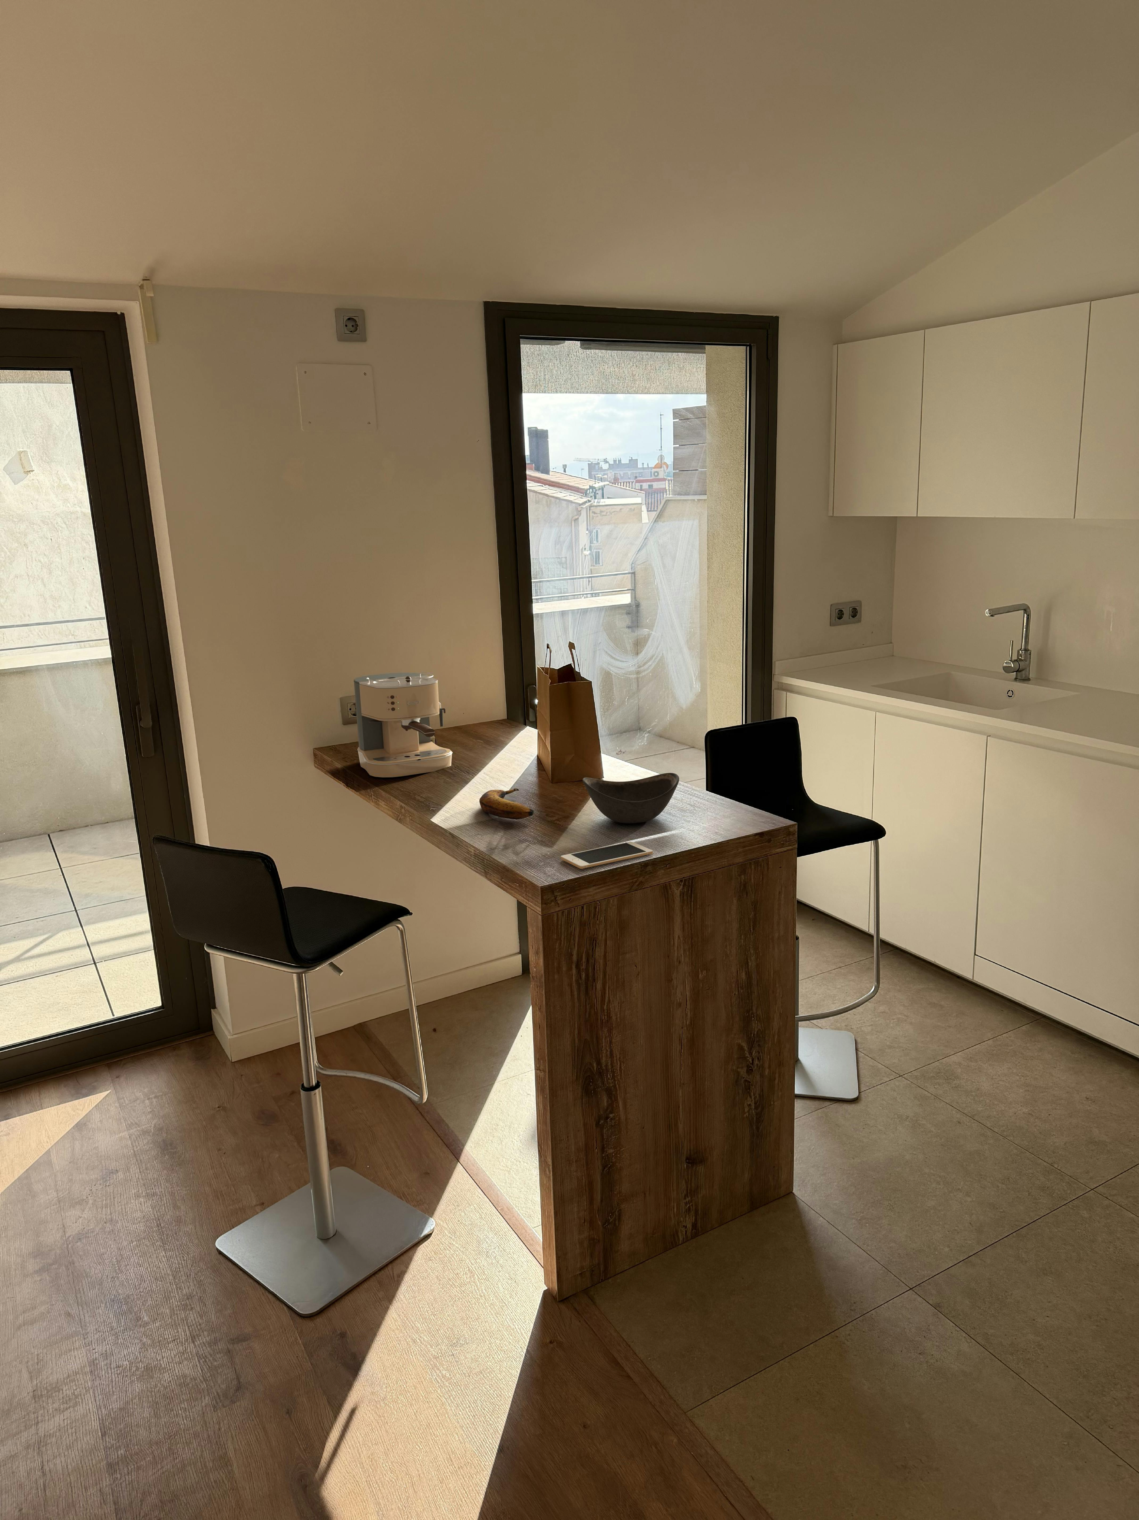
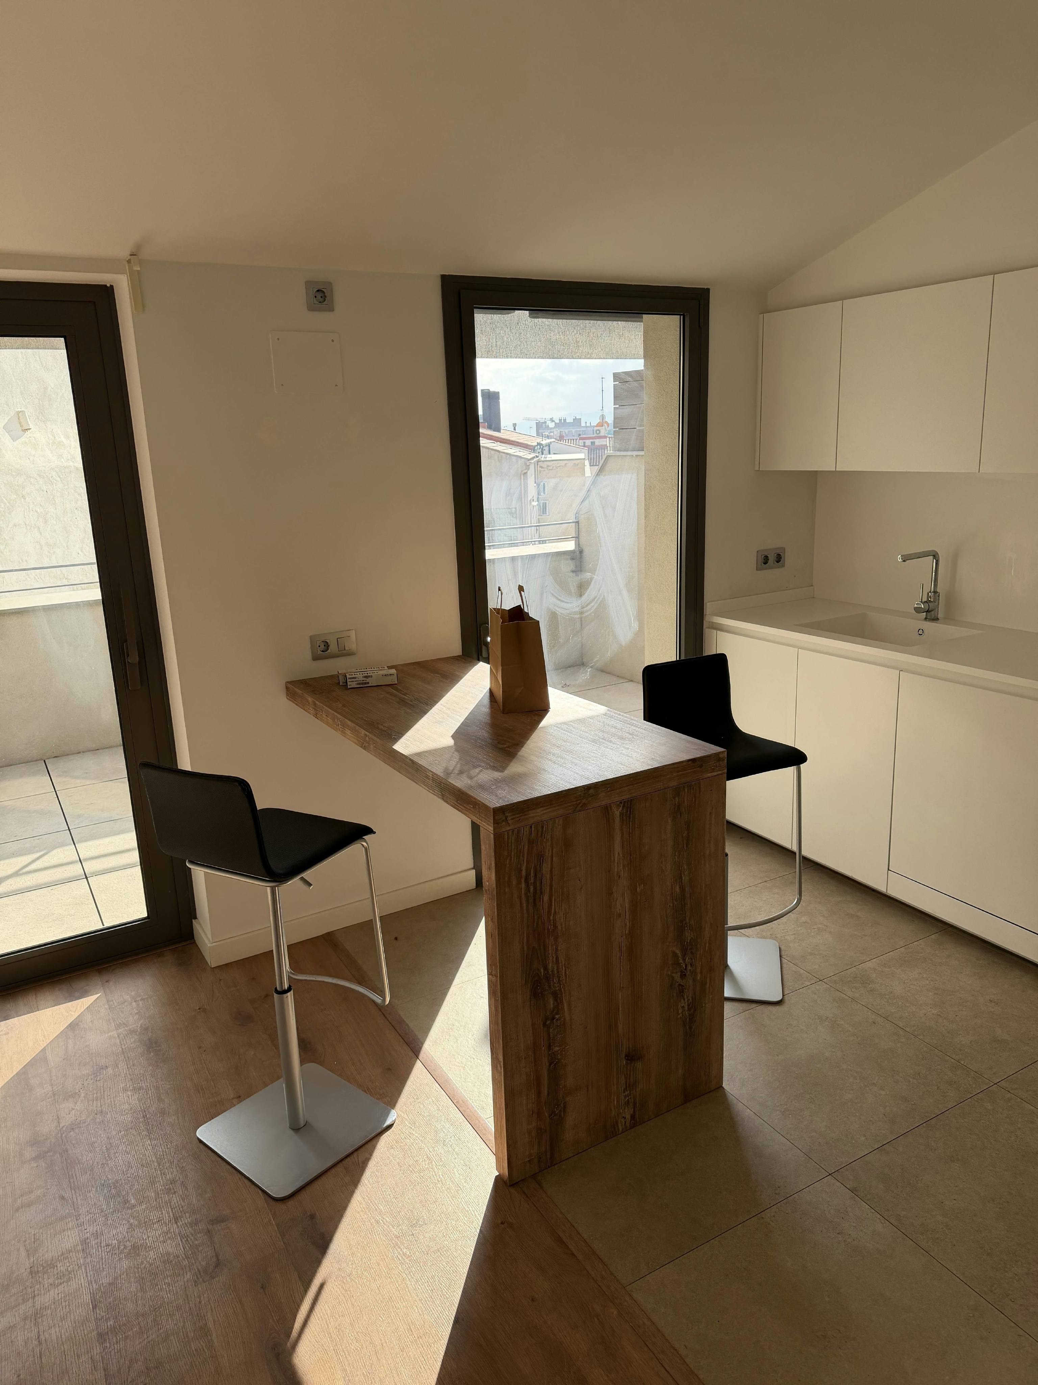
- banana (507, 802)
- coffee maker (403, 721)
- bowl (631, 798)
- cell phone (607, 855)
